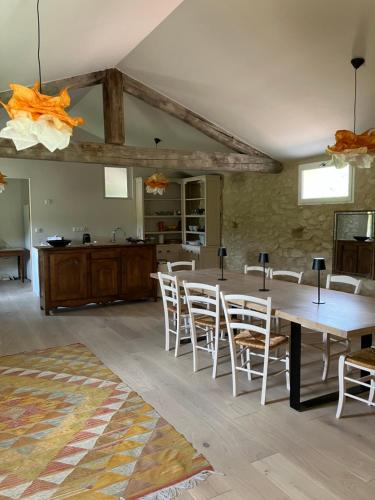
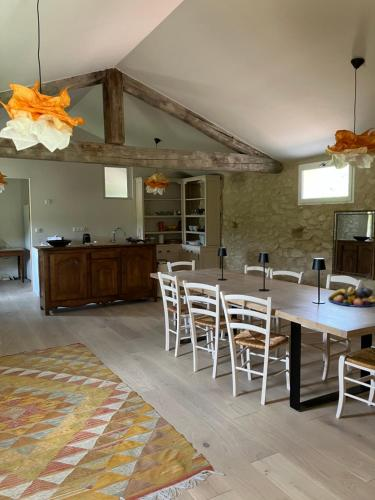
+ fruit bowl (352, 294)
